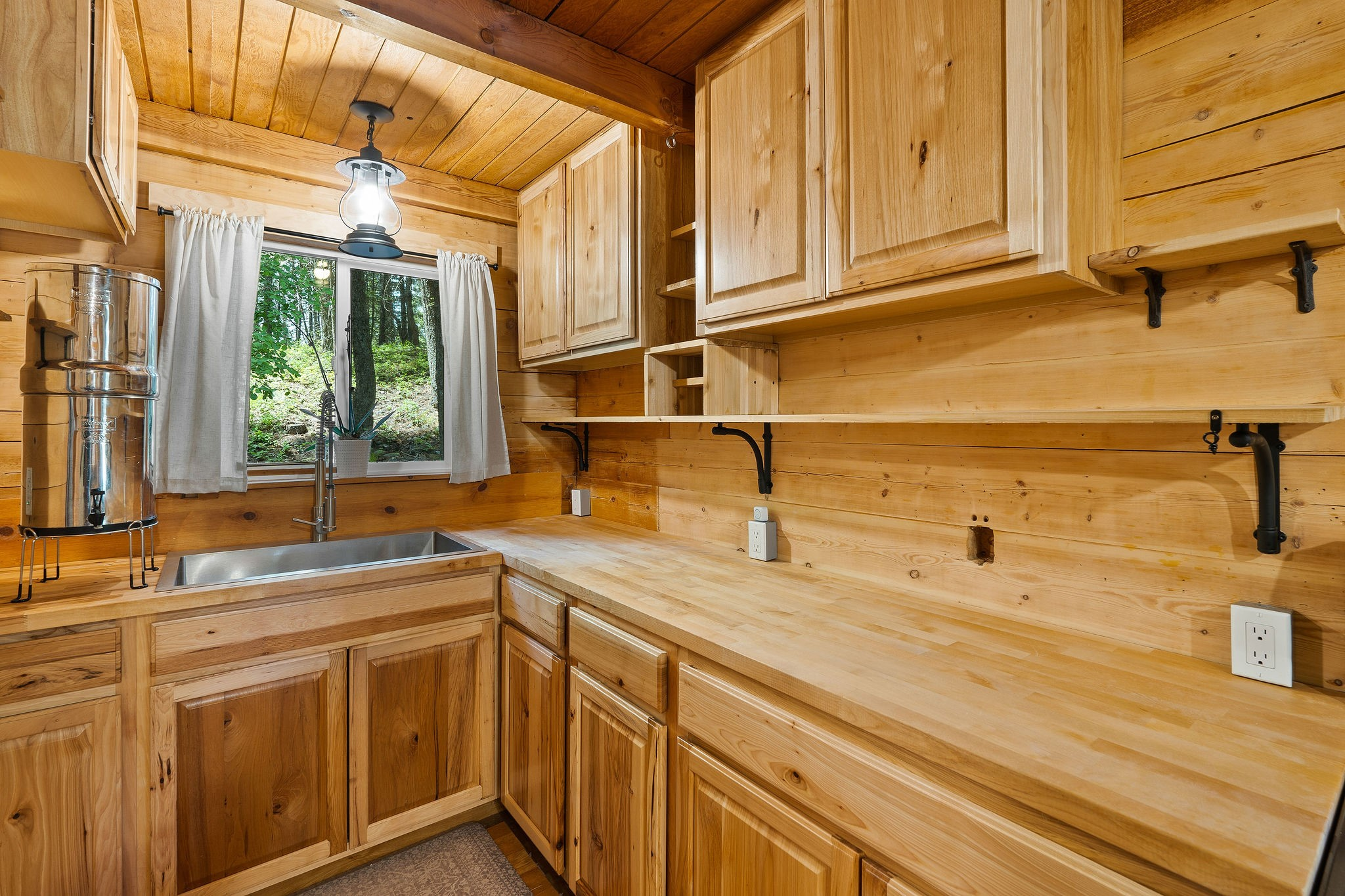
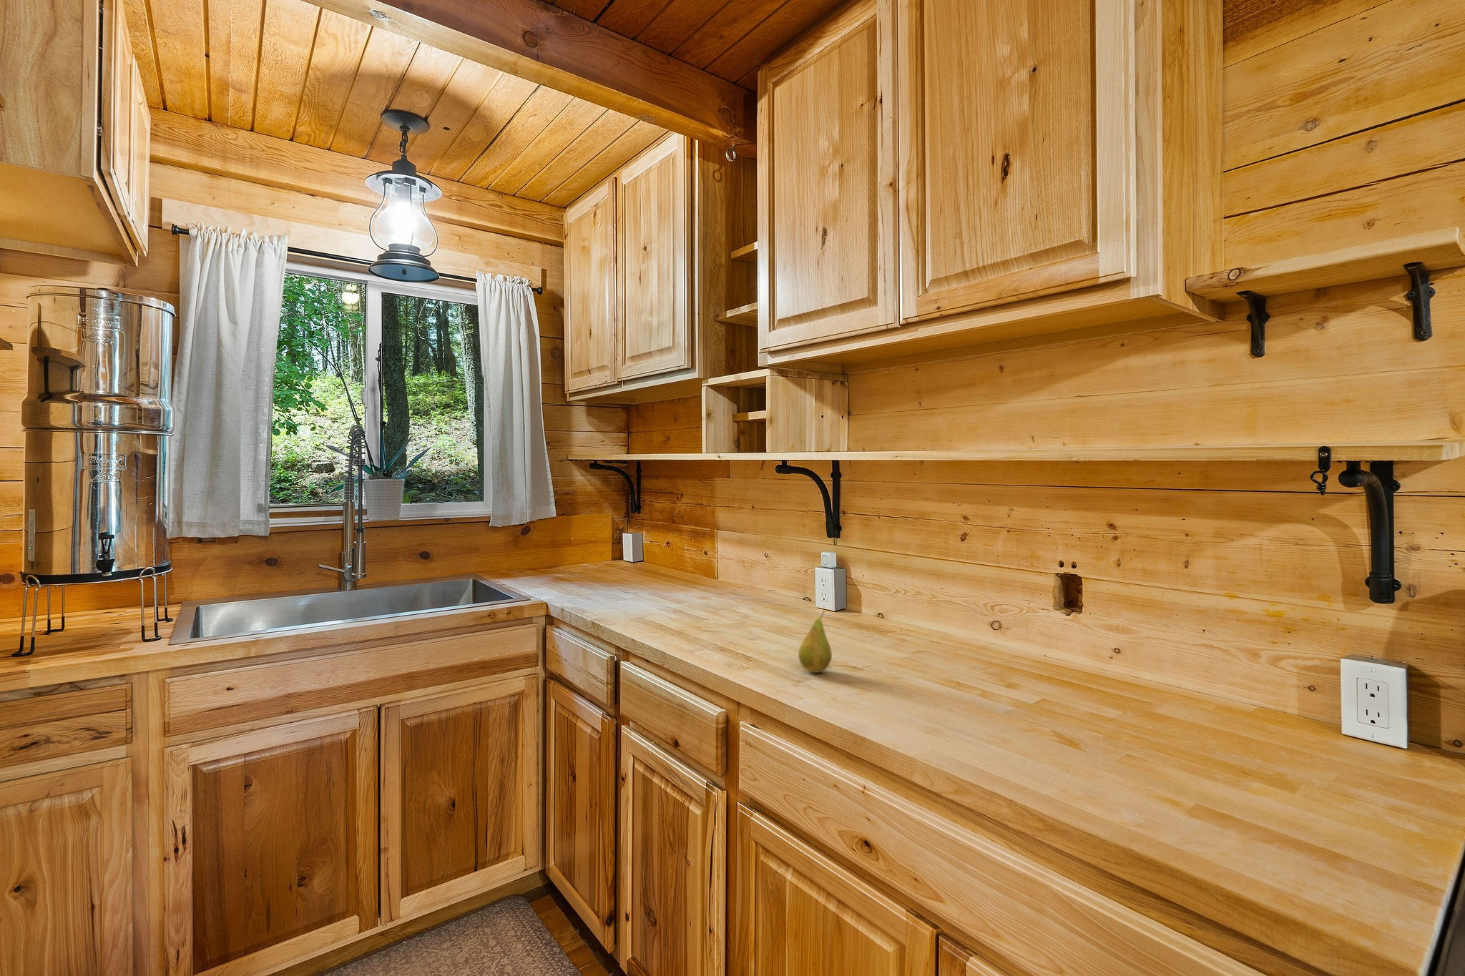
+ fruit (815, 642)
